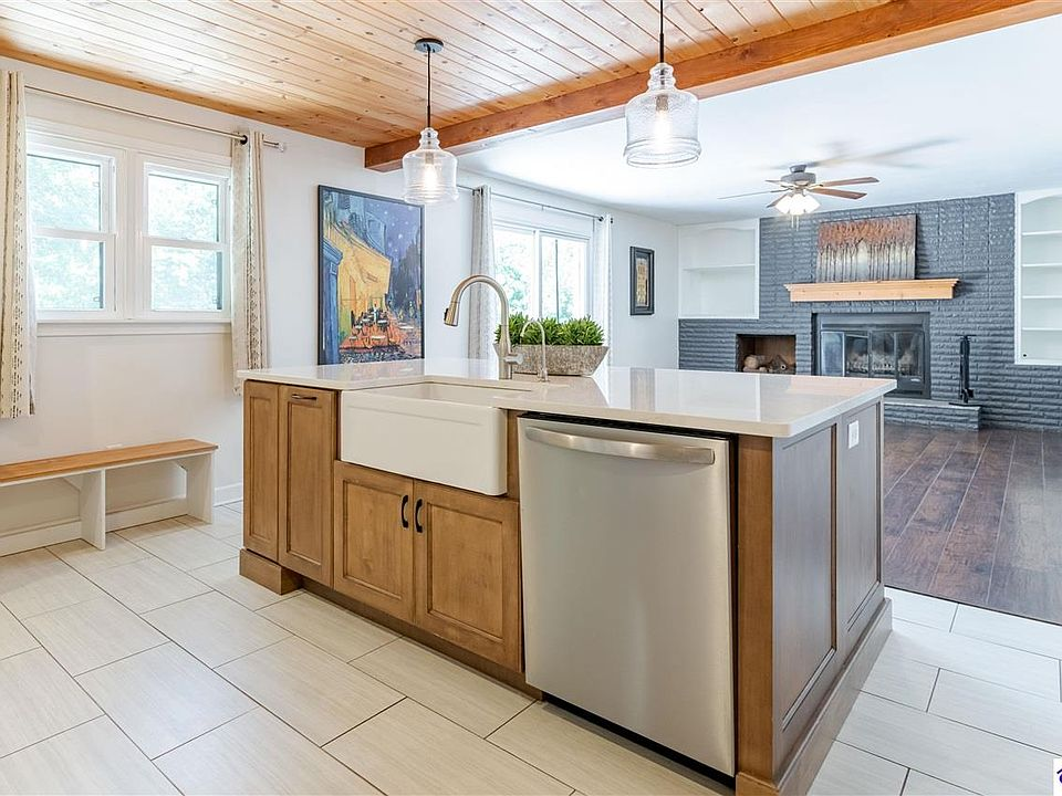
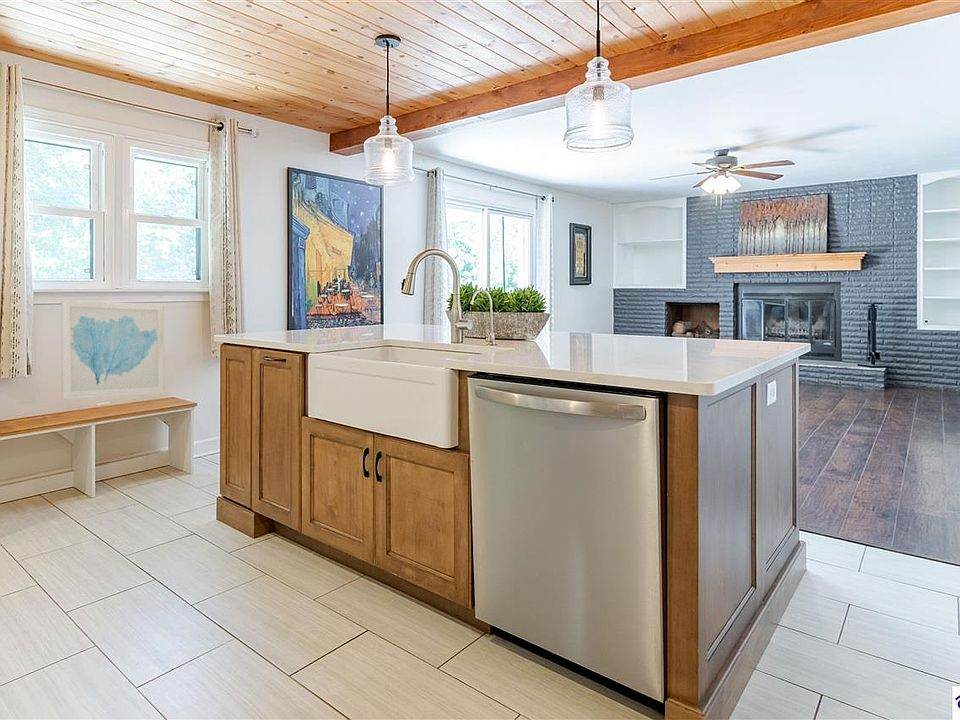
+ wall art (116, 349)
